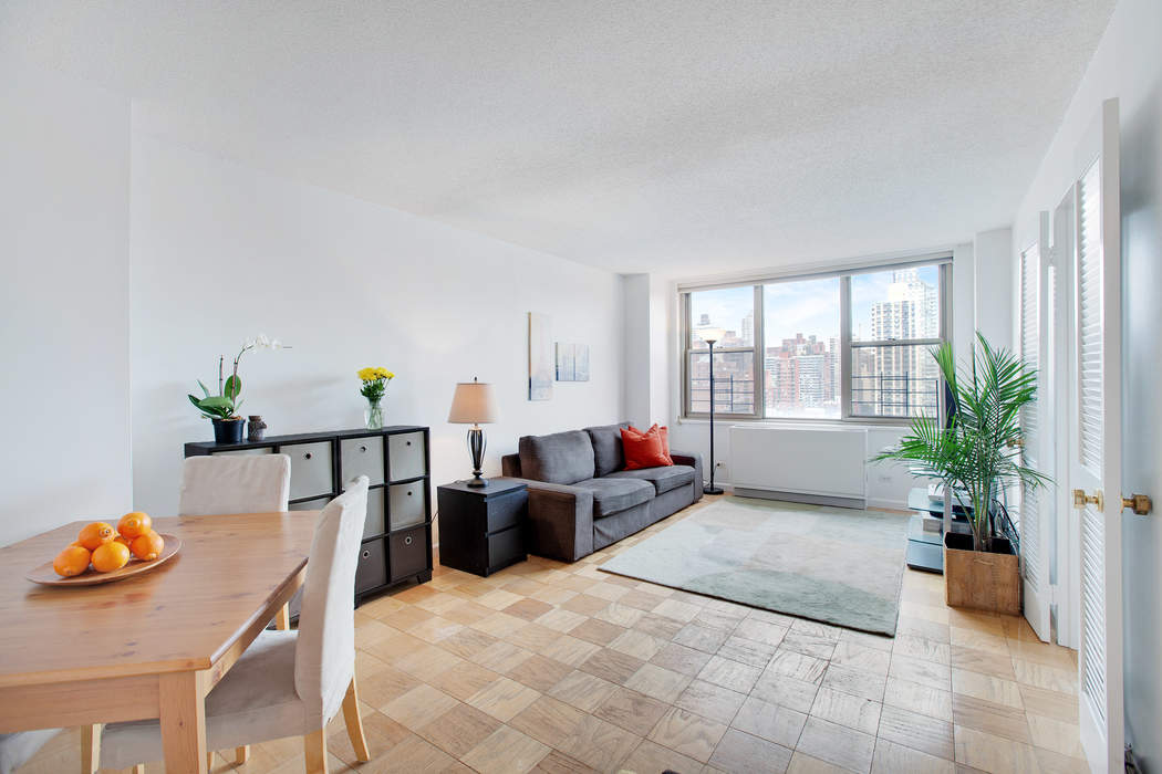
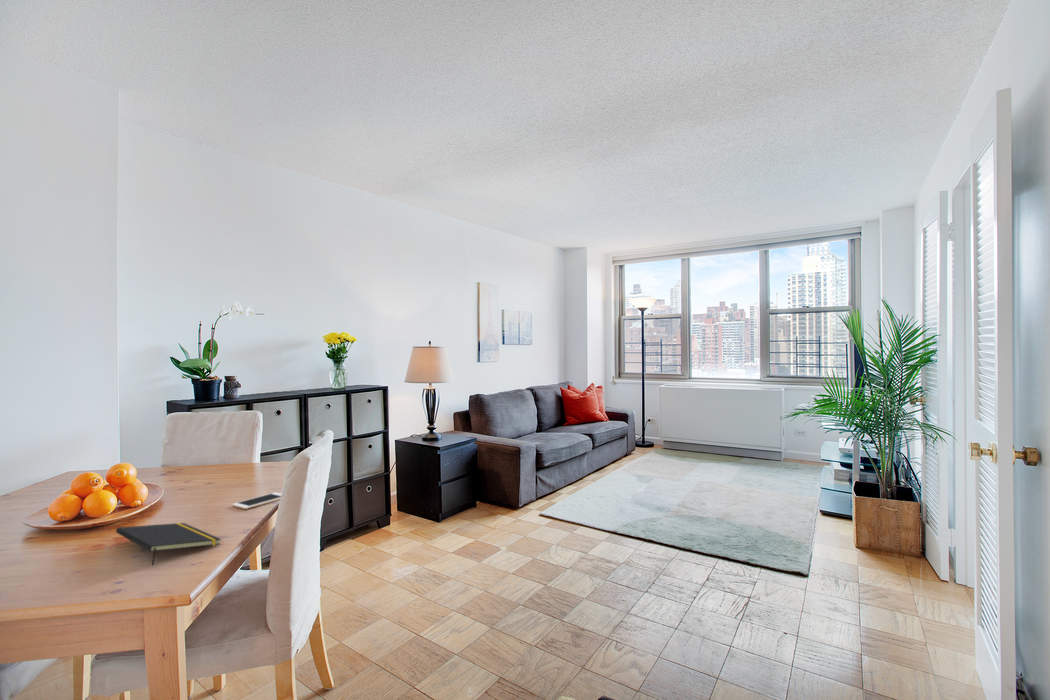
+ notepad (168, 536)
+ cell phone (261, 500)
